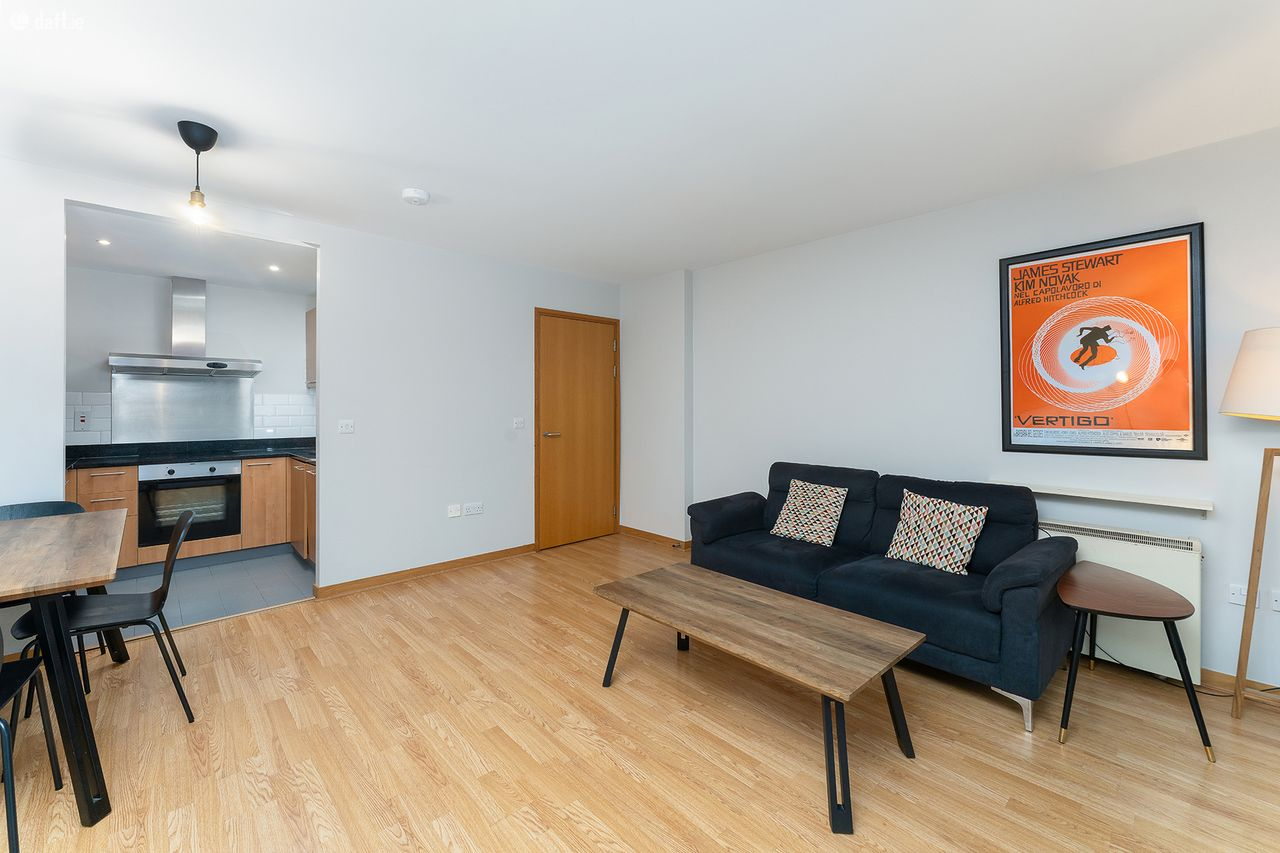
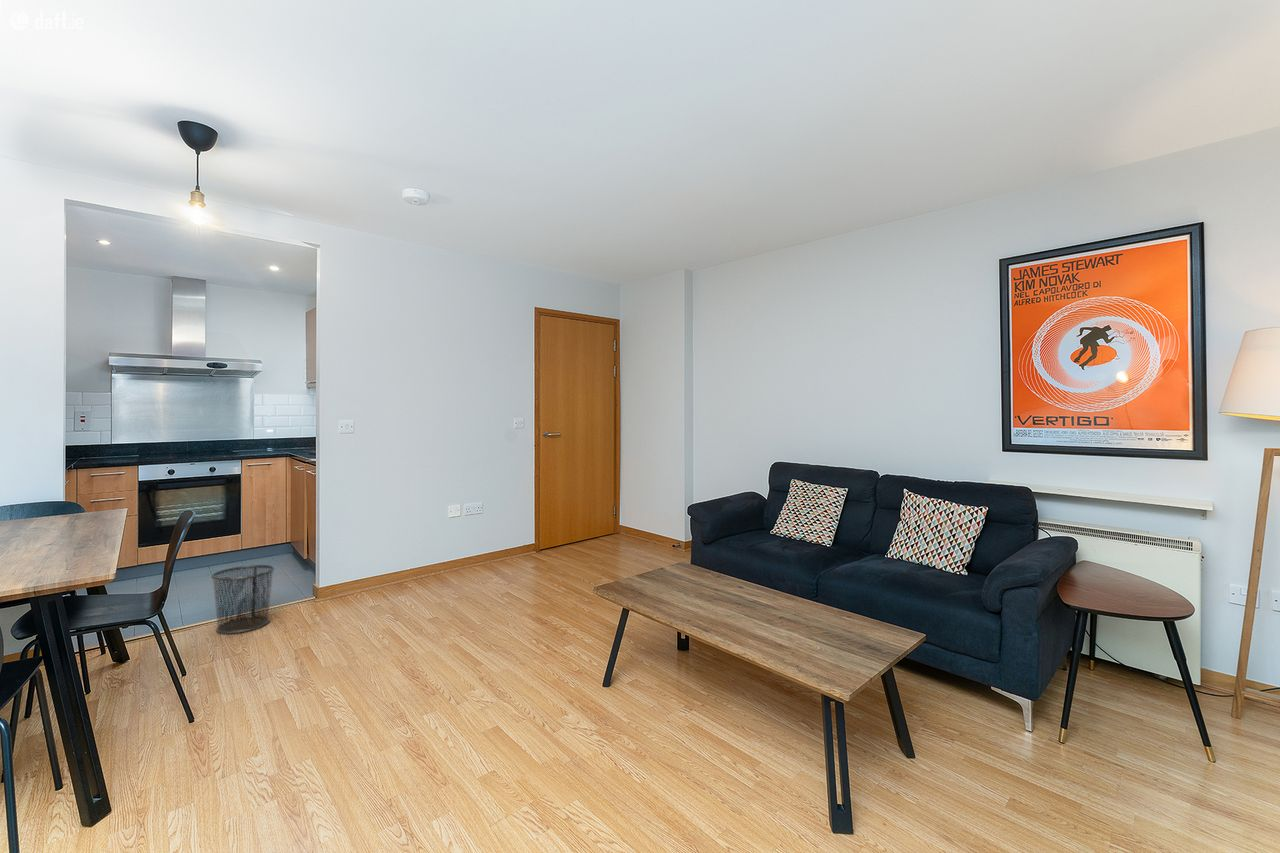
+ waste bin (243, 598)
